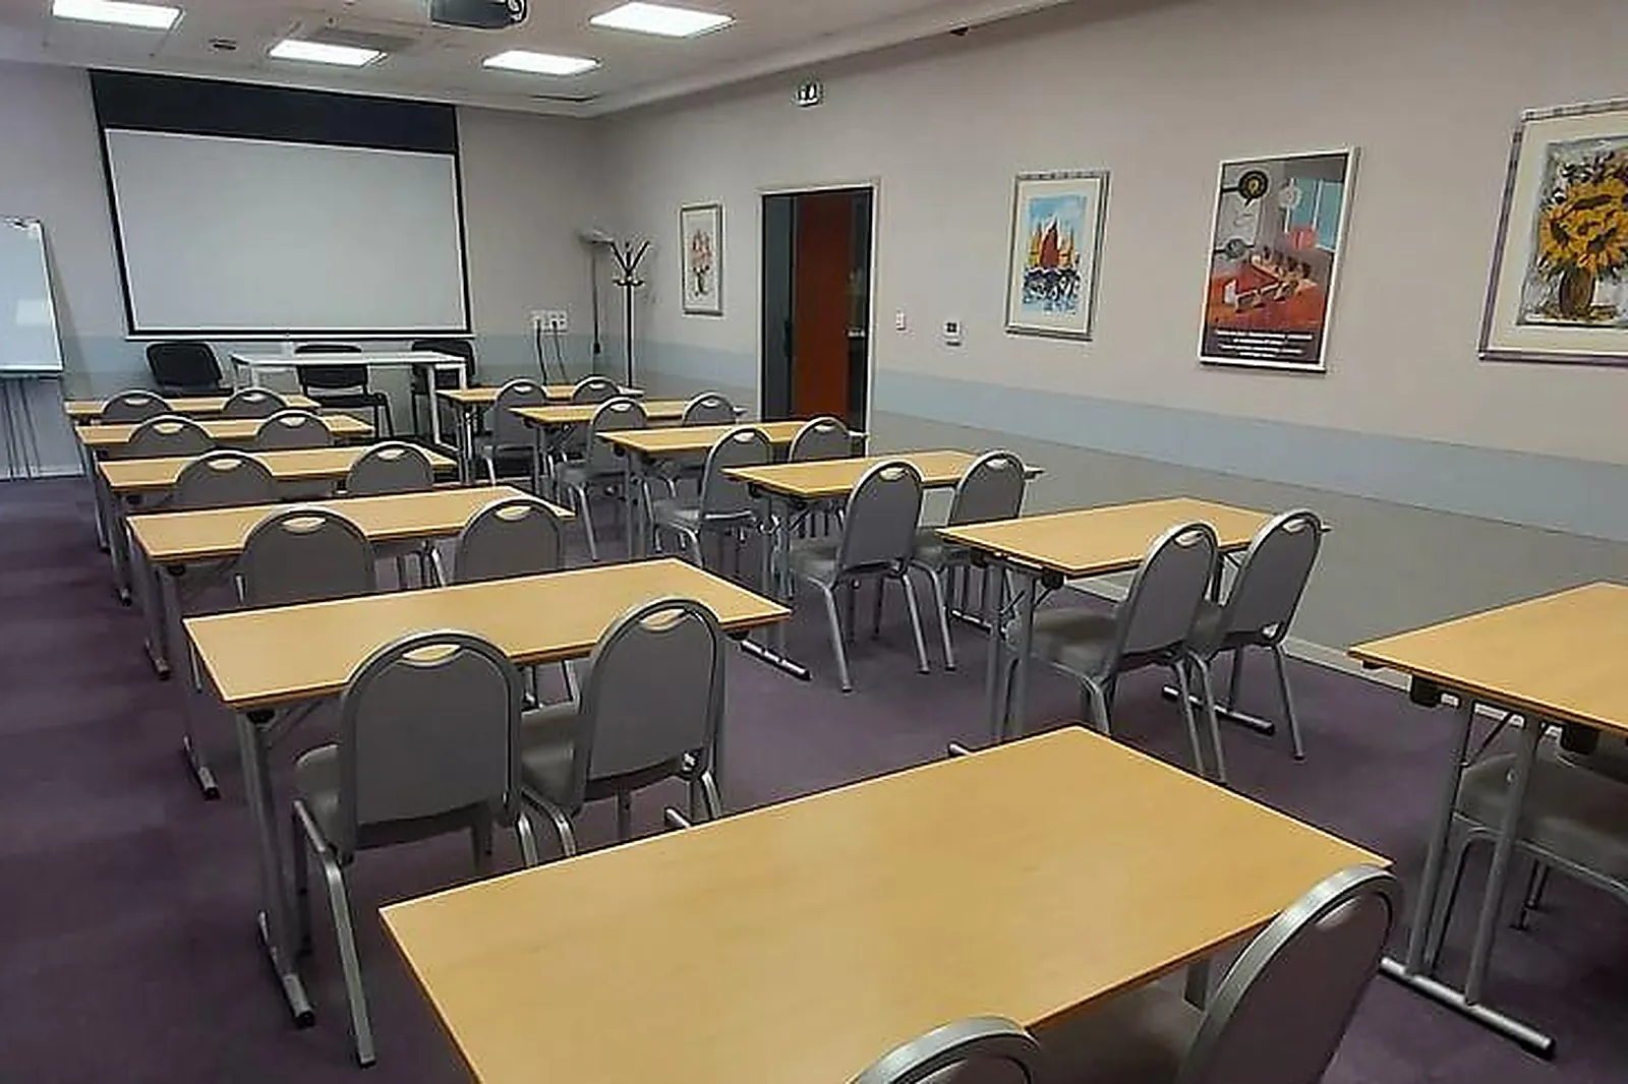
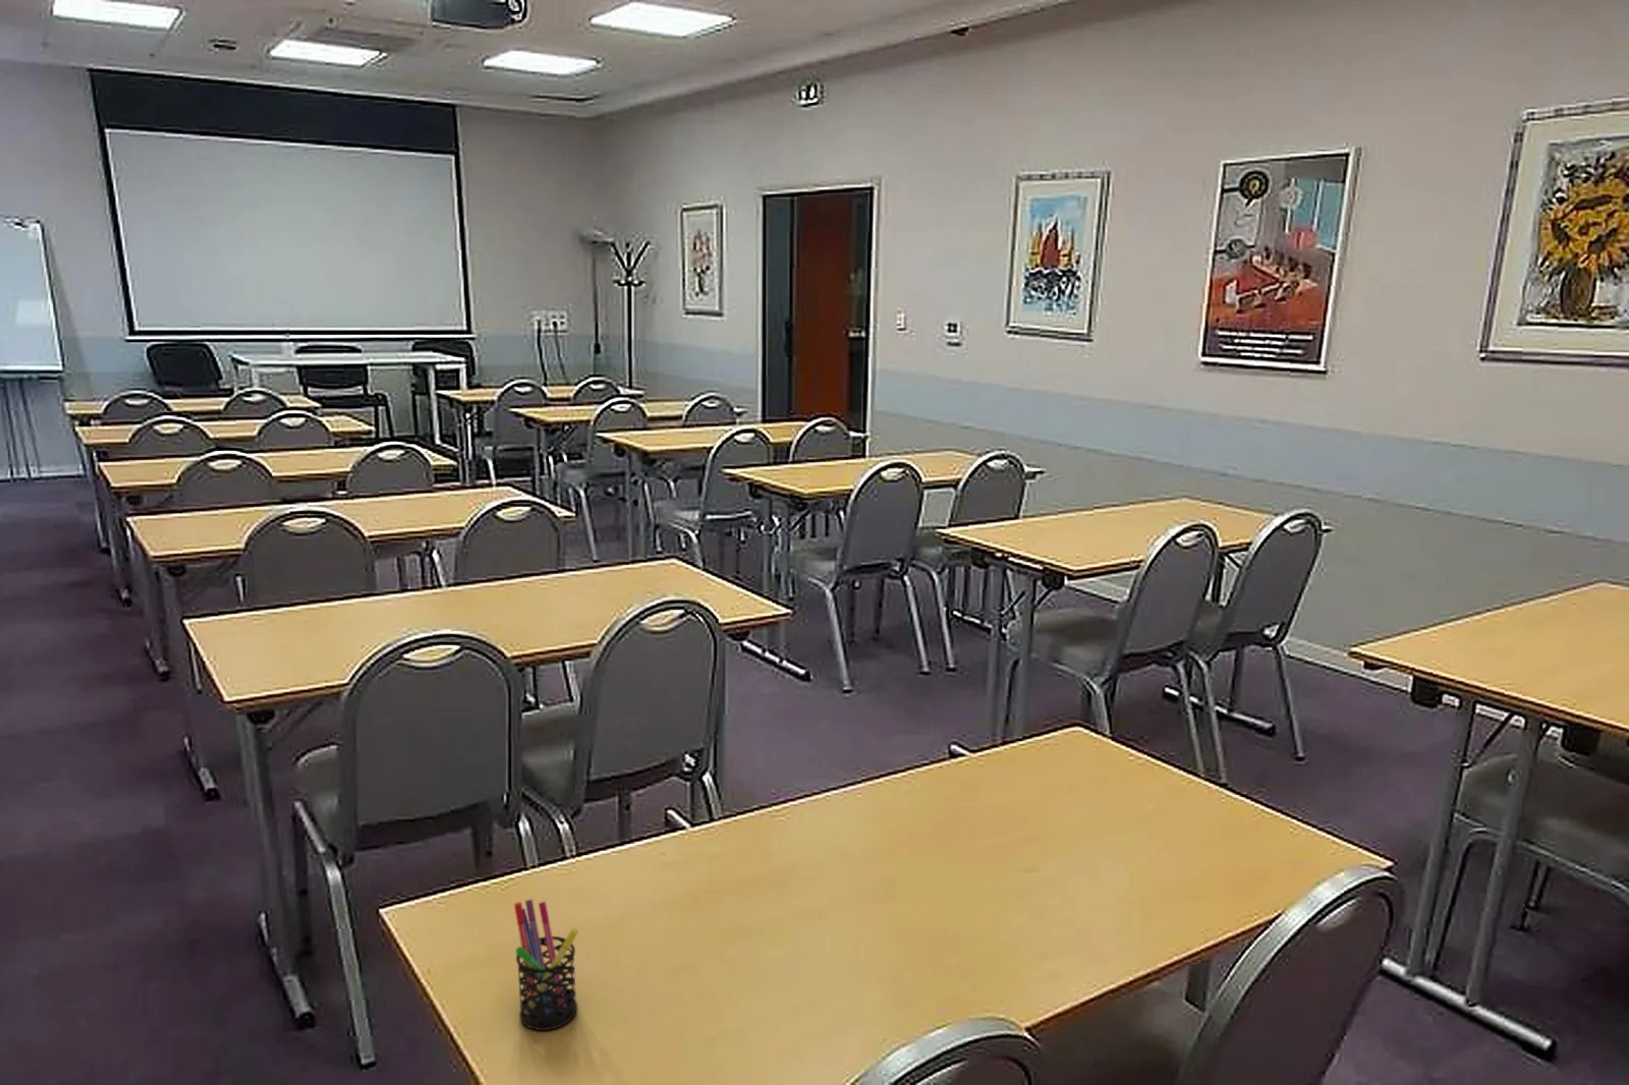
+ pen holder (539, 964)
